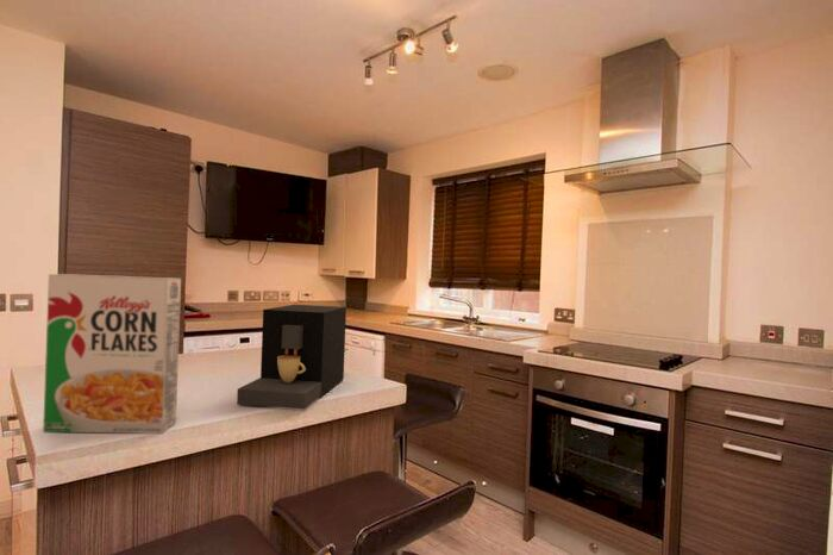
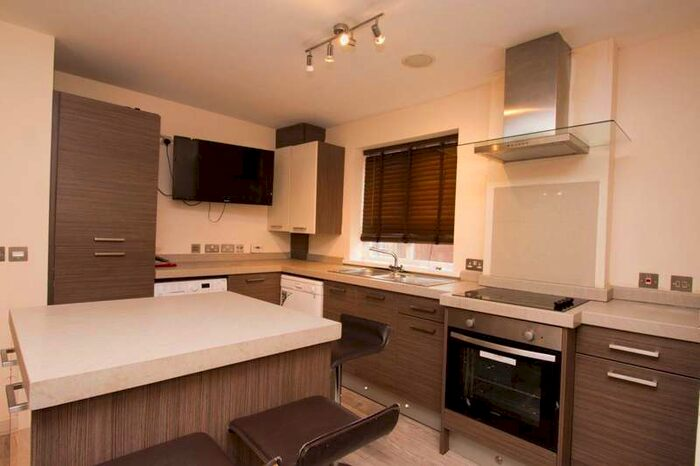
- coffee maker (298, 350)
- cereal box (114, 351)
